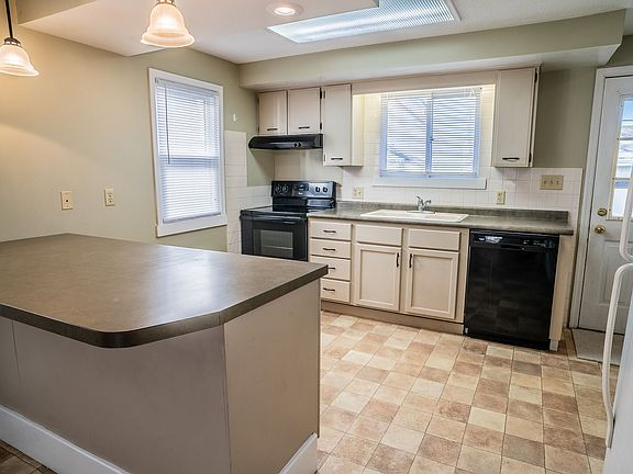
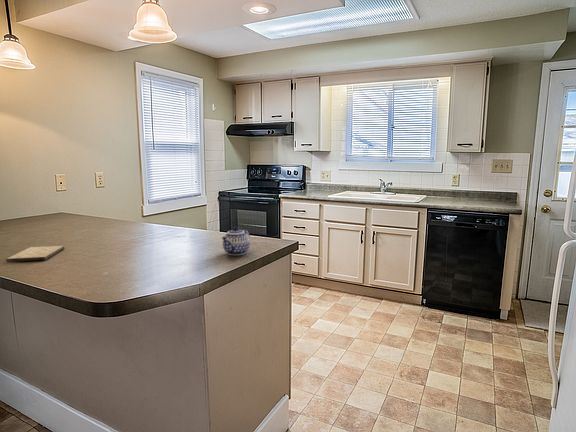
+ teapot (236, 240)
+ cutting board (37, 253)
